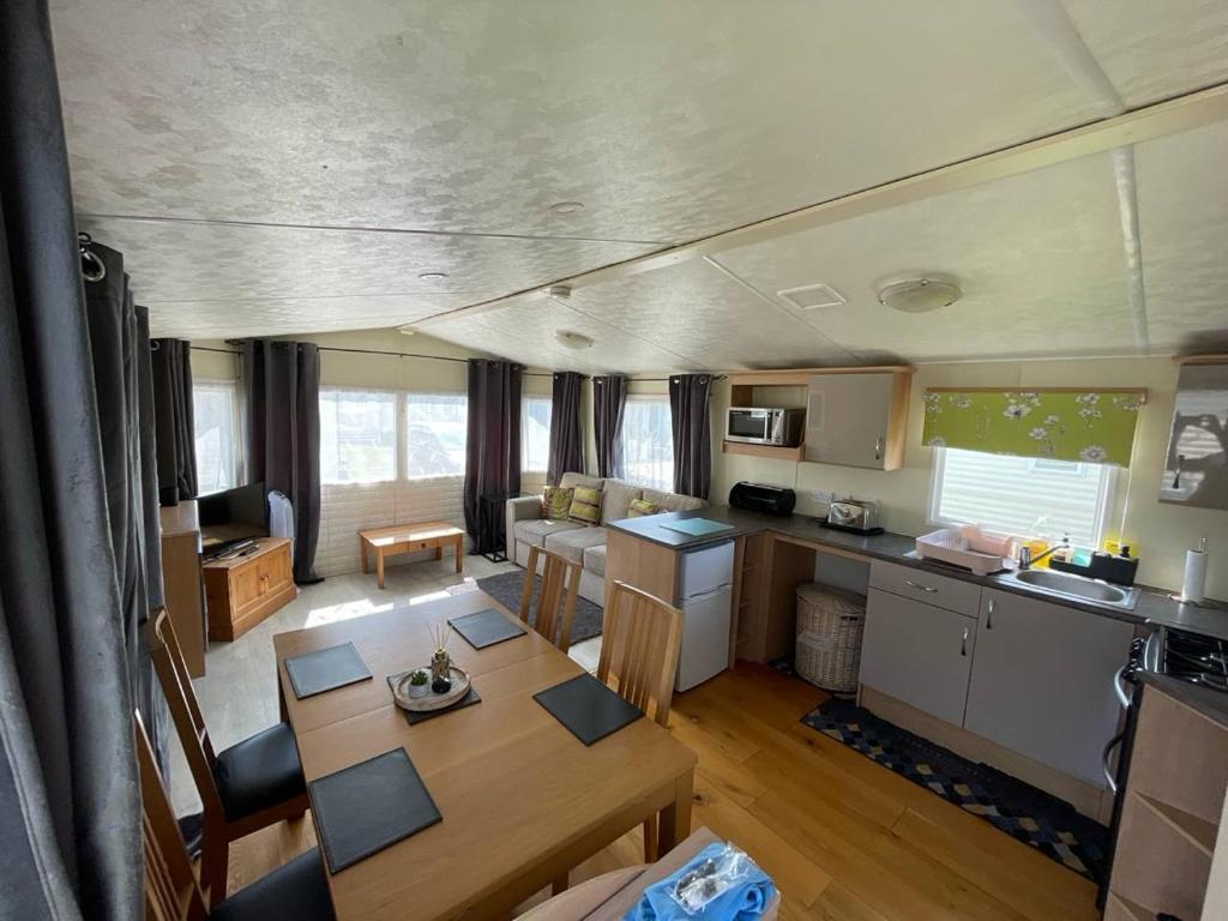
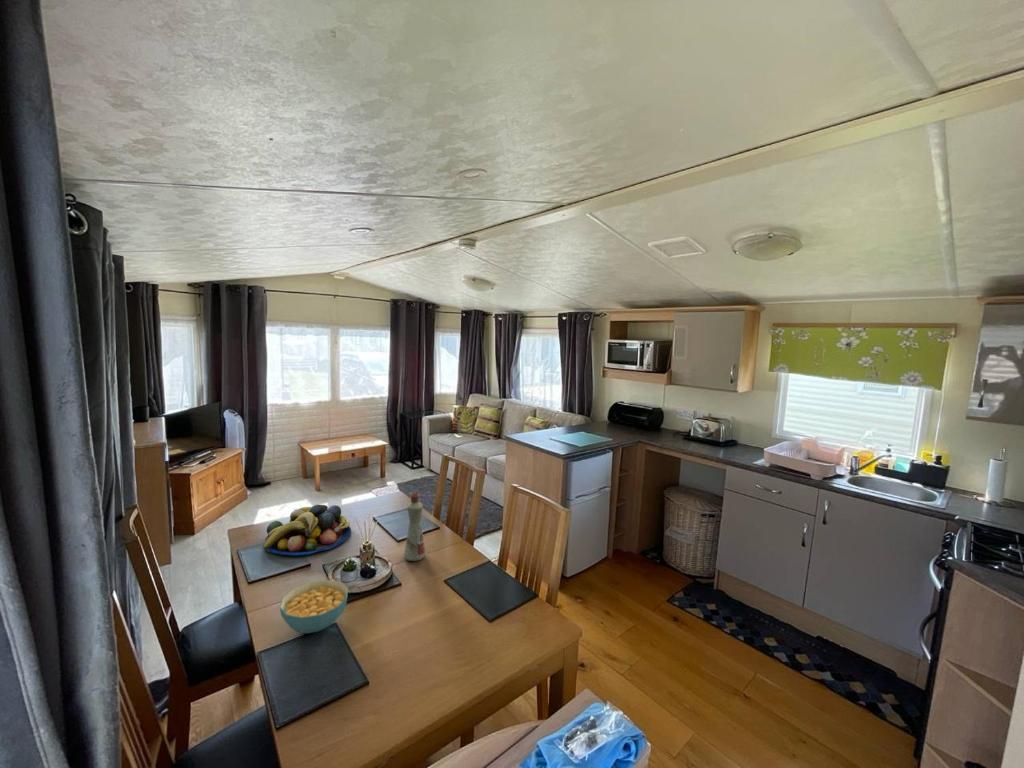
+ fruit bowl (309, 523)
+ cereal bowl (315, 611)
+ bottle (415, 524)
